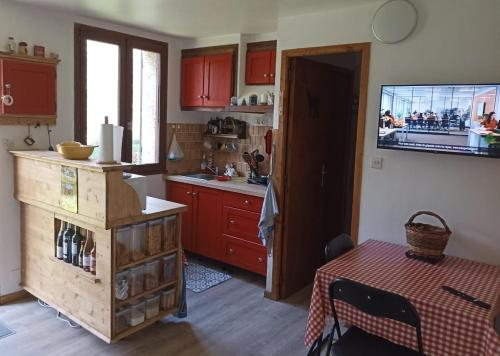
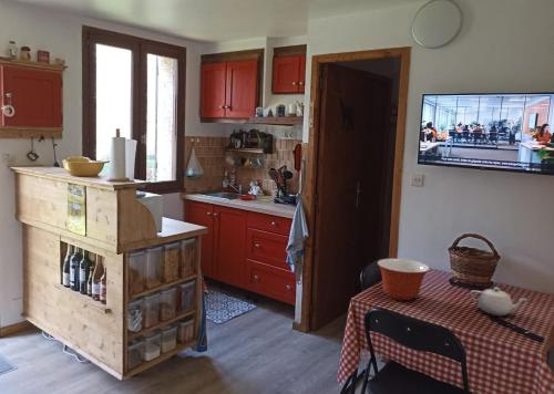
+ teapot (496, 300)
+ mixing bowl (401, 280)
